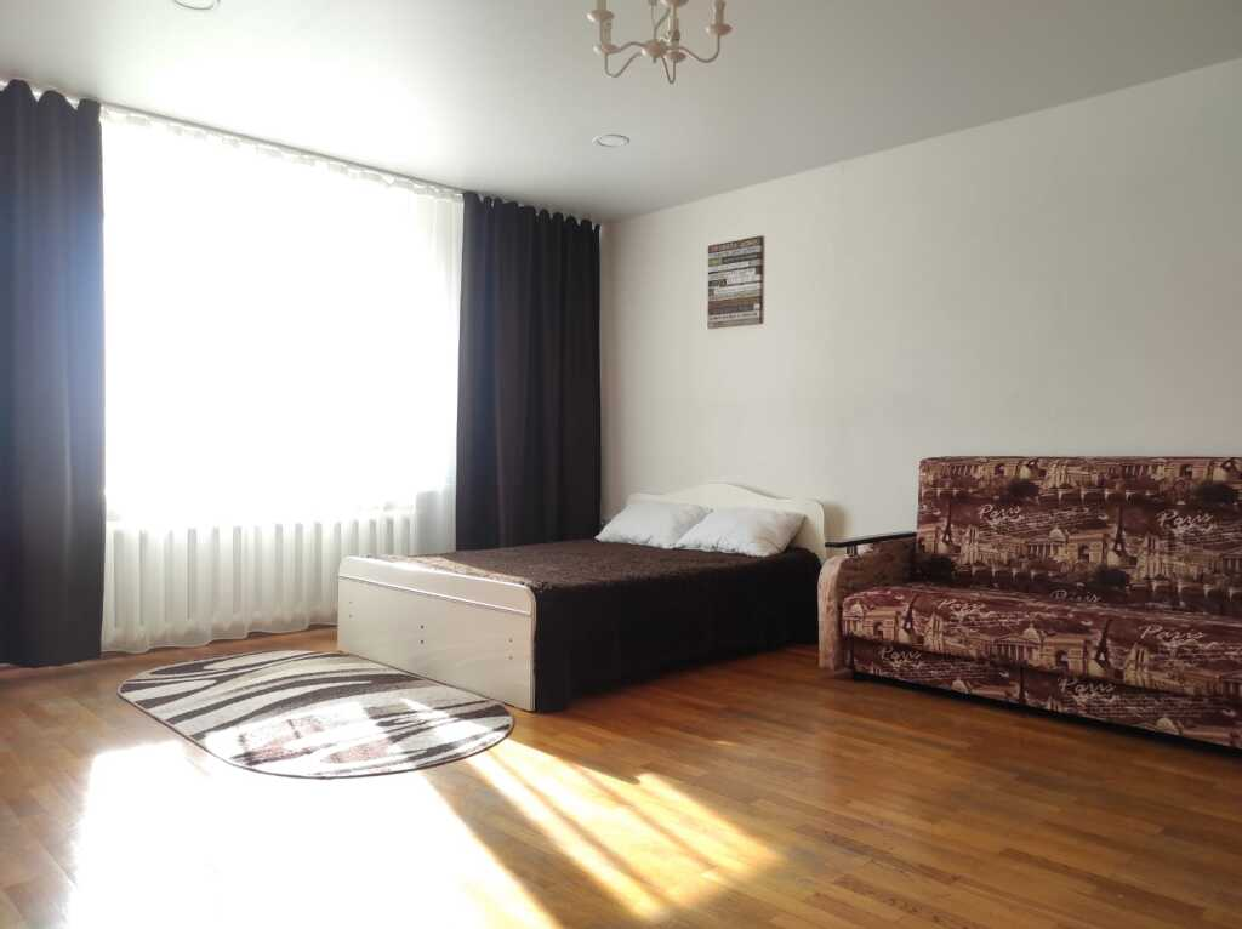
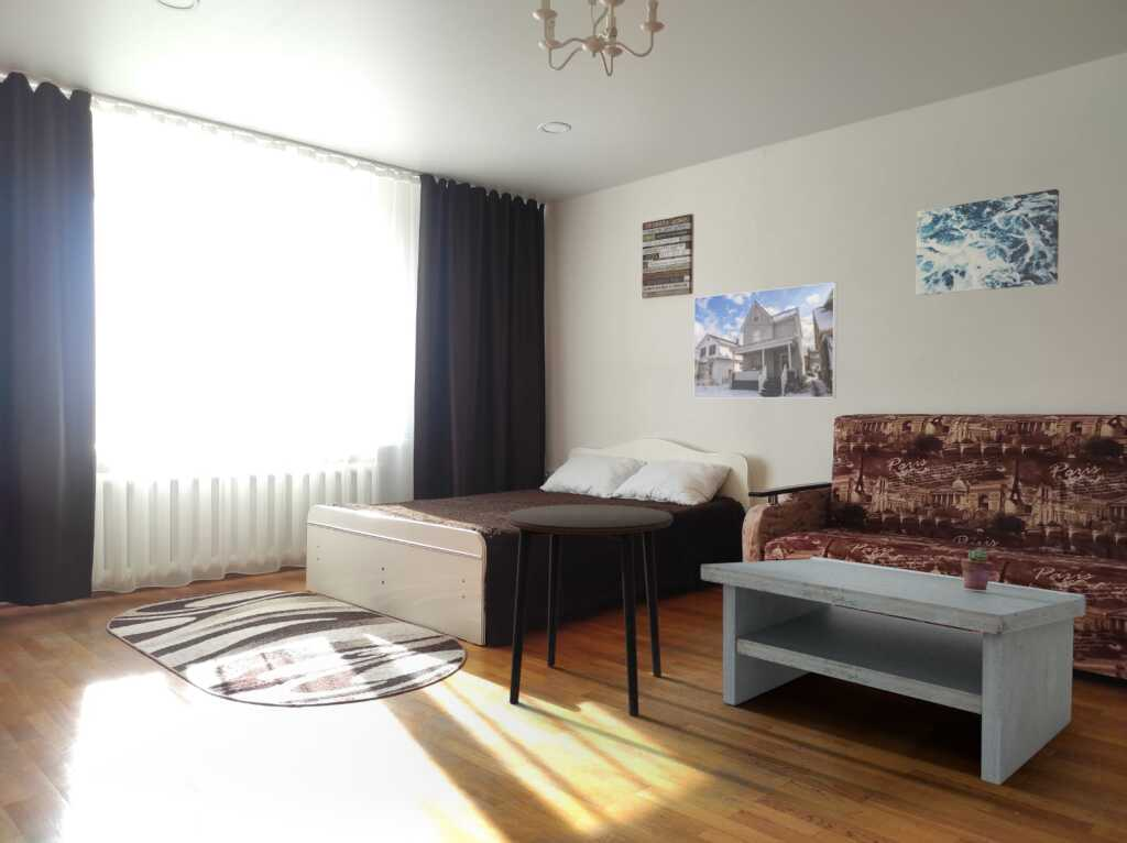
+ side table (557, 601)
+ coffee table (888, 641)
+ wall art (984, 245)
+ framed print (761, 344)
+ potted succulent (976, 562)
